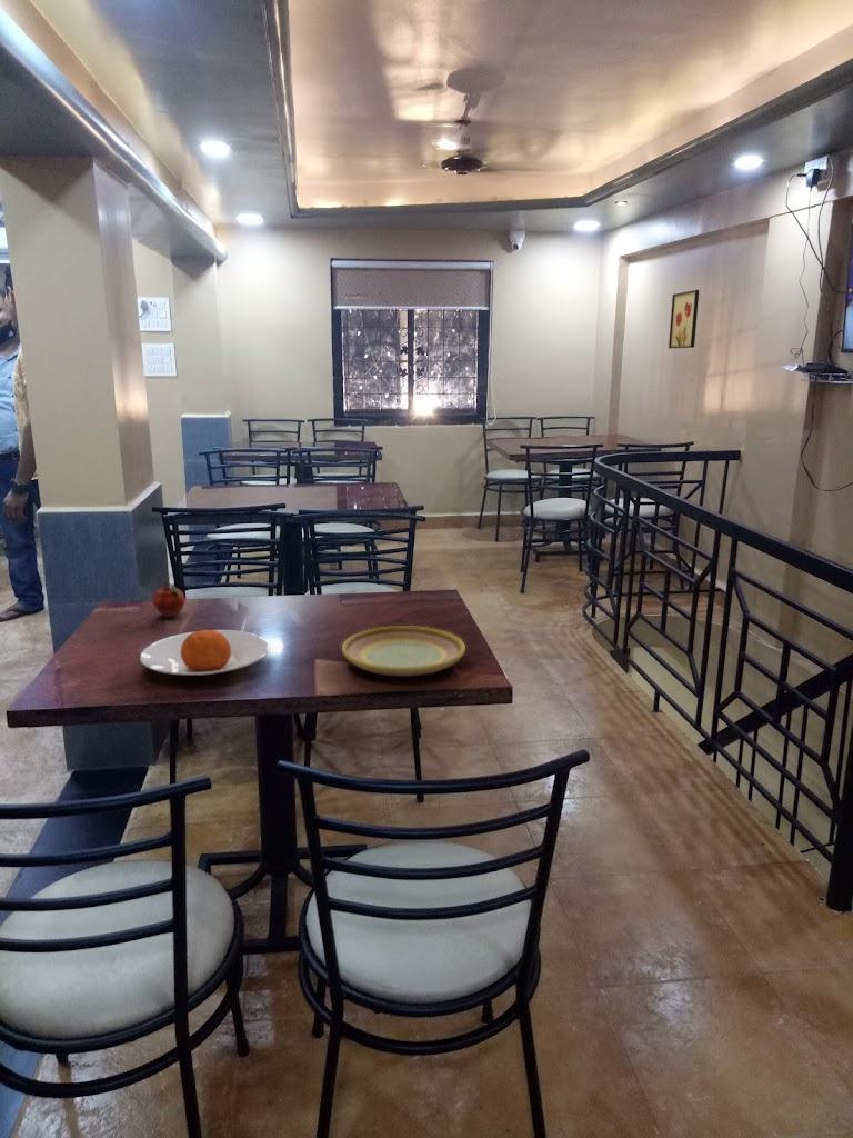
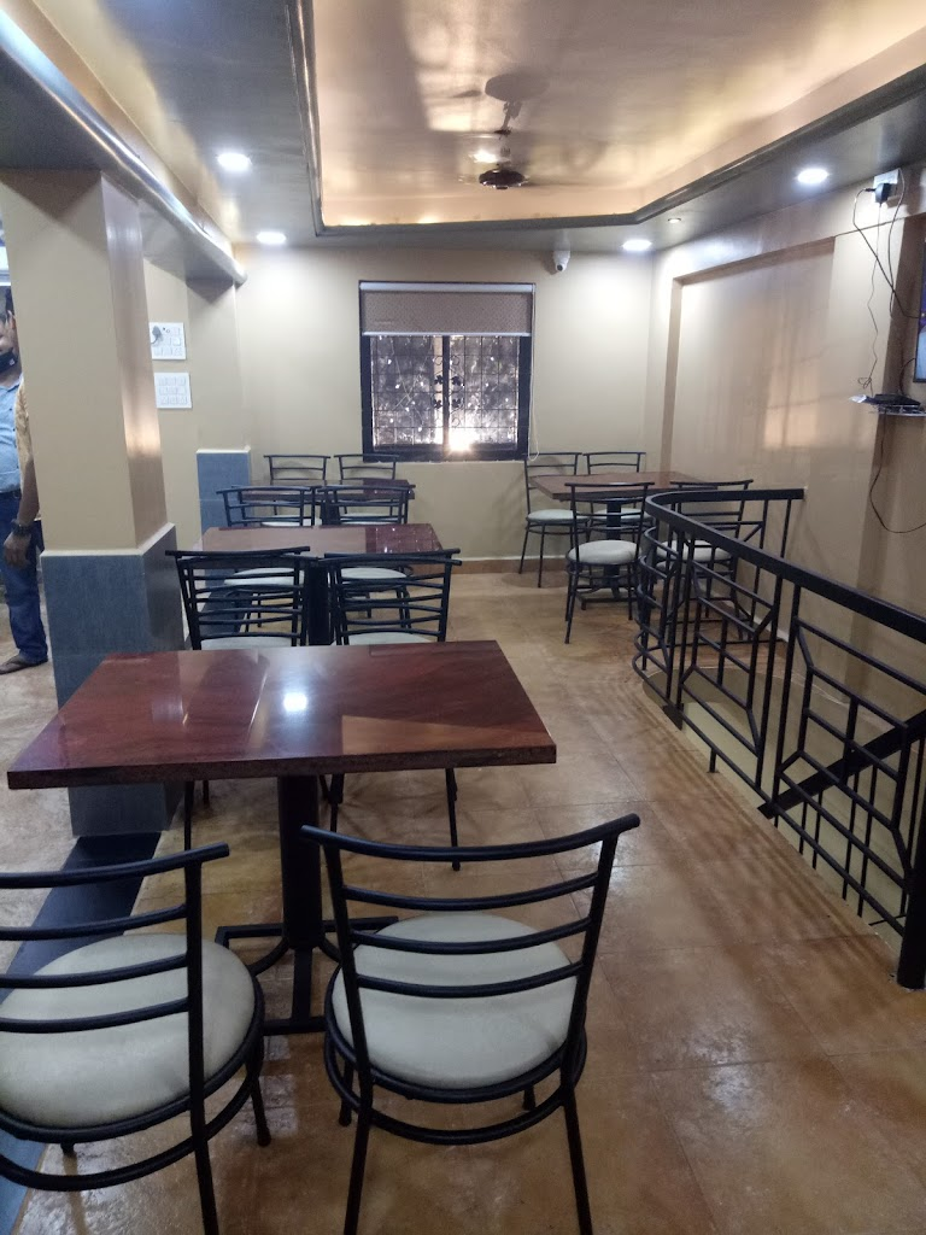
- wall art (684, 320)
- plate (403, 652)
- fruit (170, 598)
- plate (205, 646)
